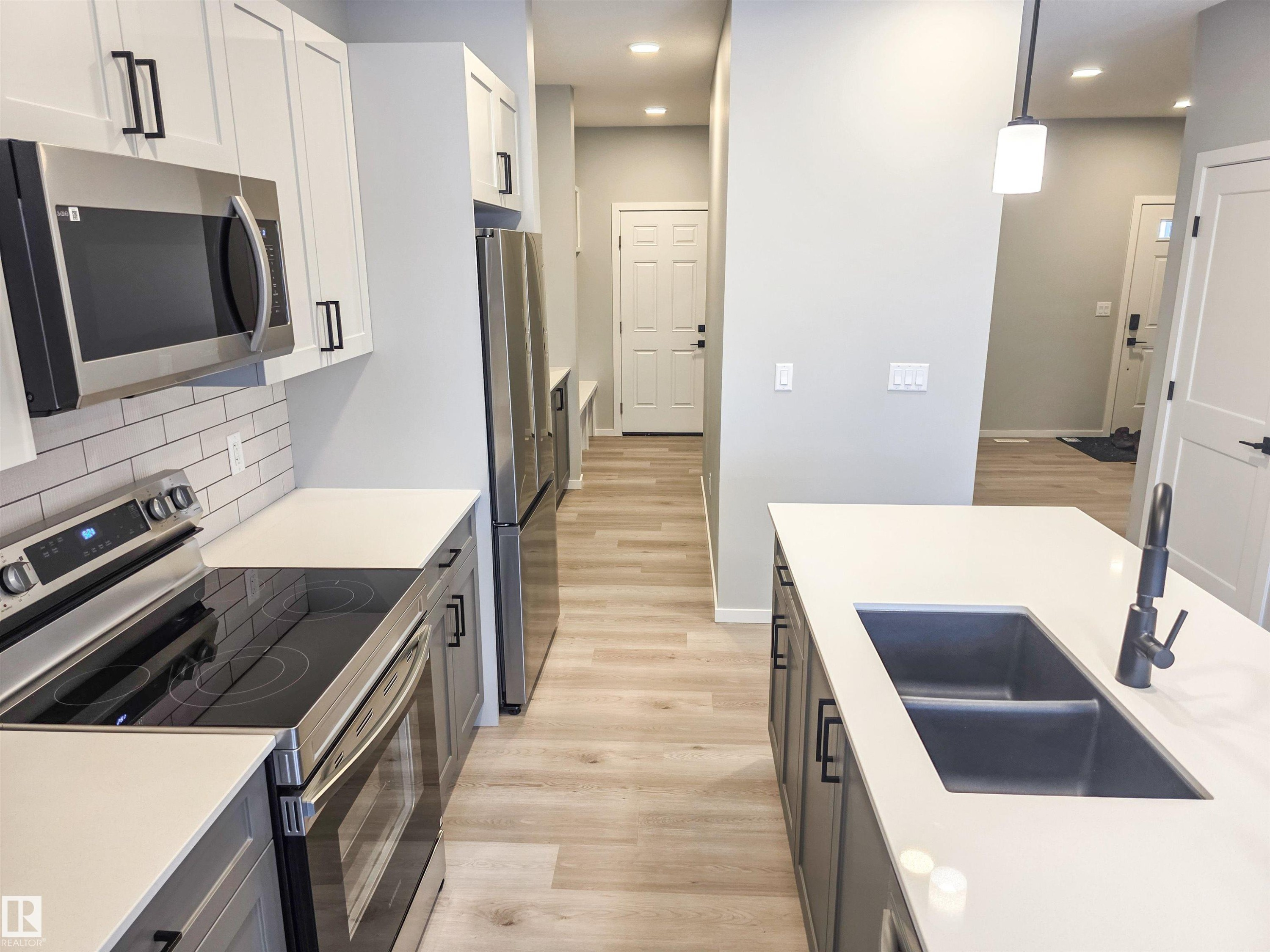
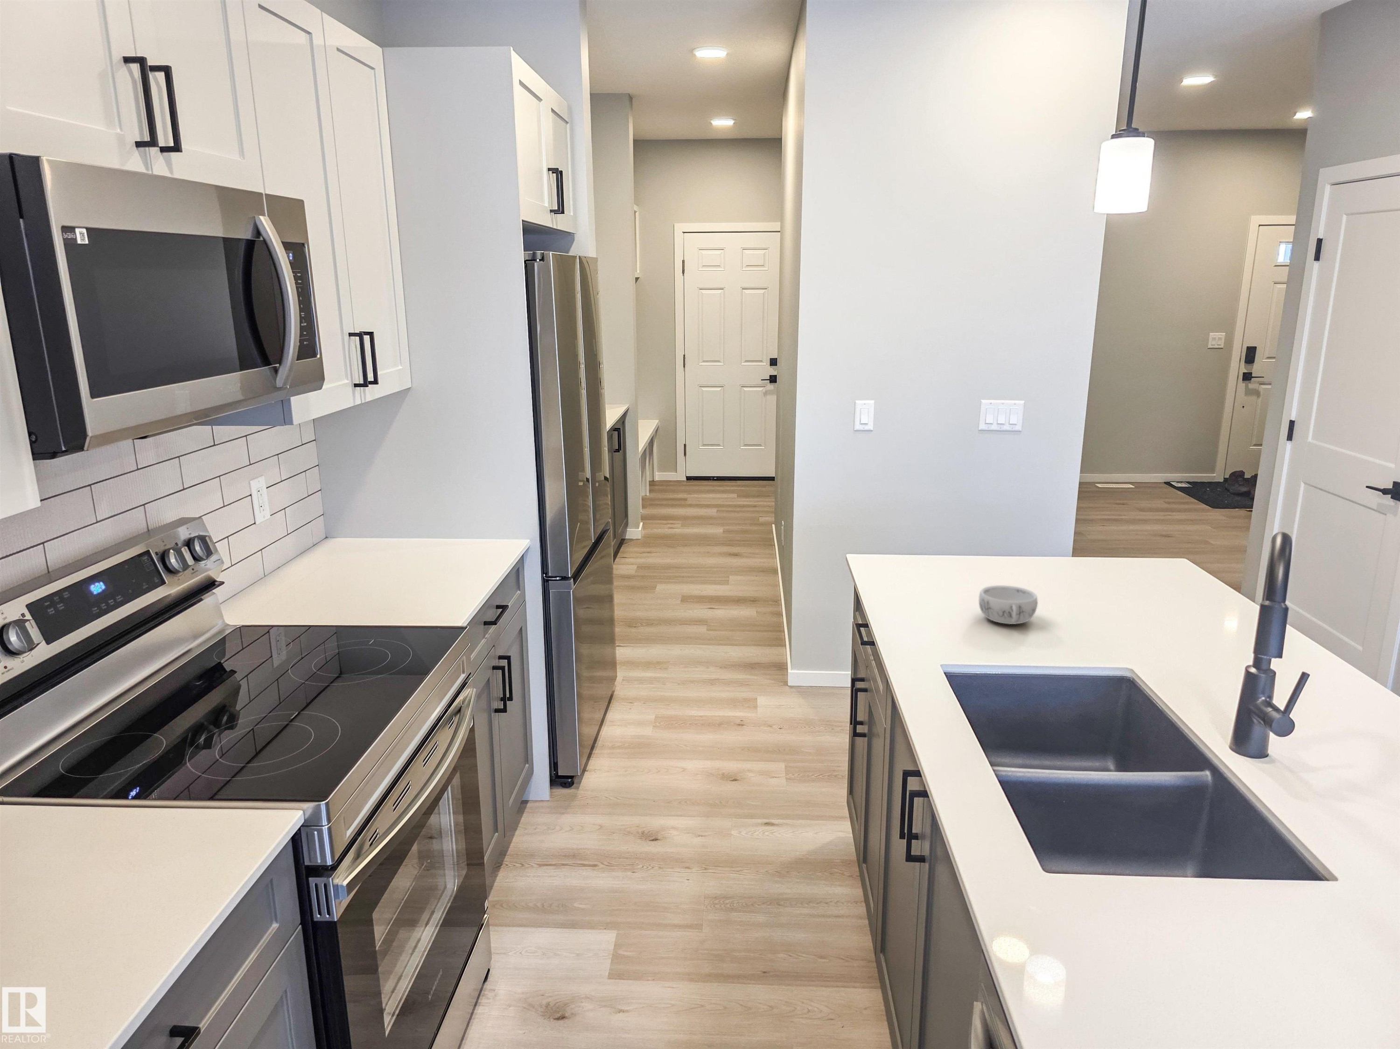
+ decorative bowl (1008, 607)
